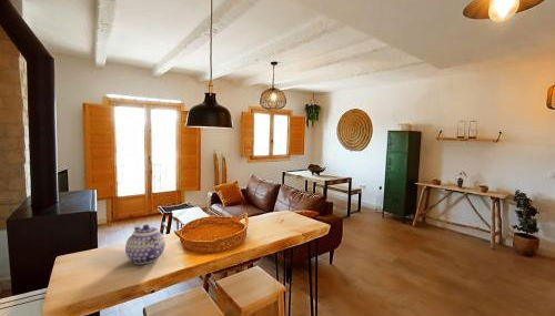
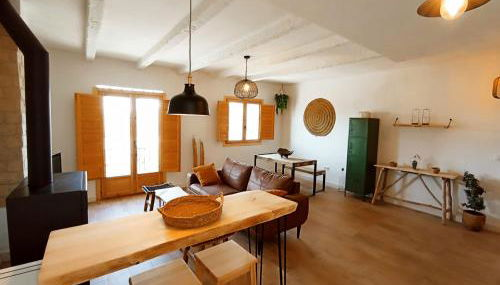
- teapot (145, 242)
